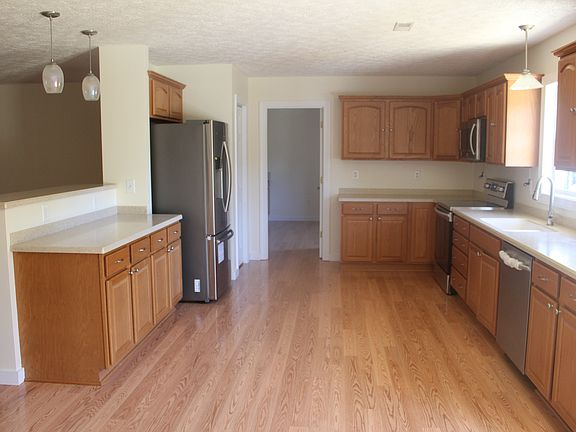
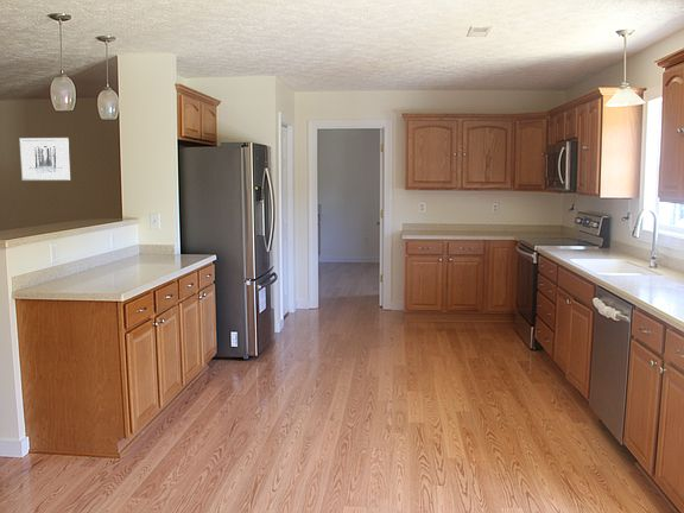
+ wall art (45, 159)
